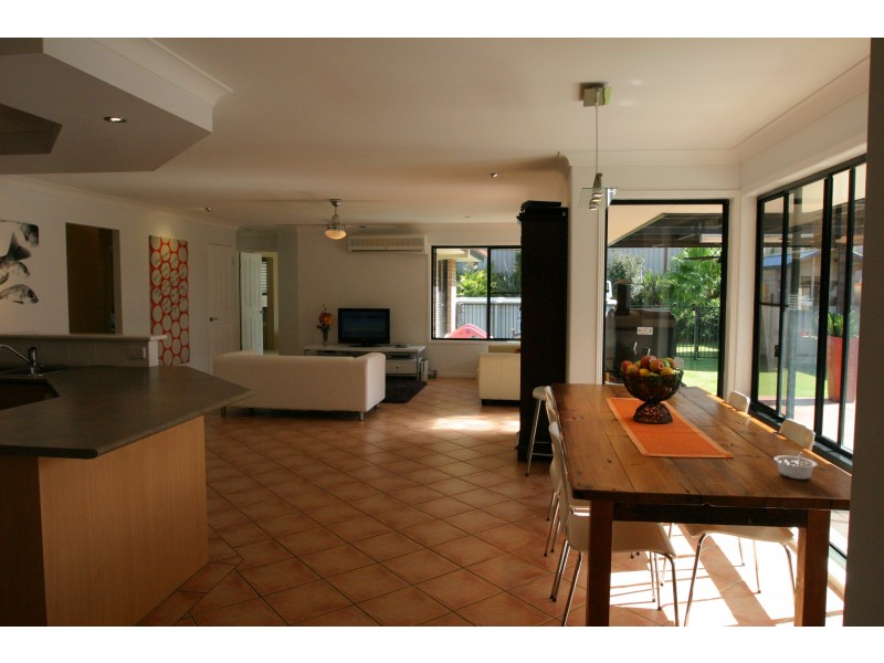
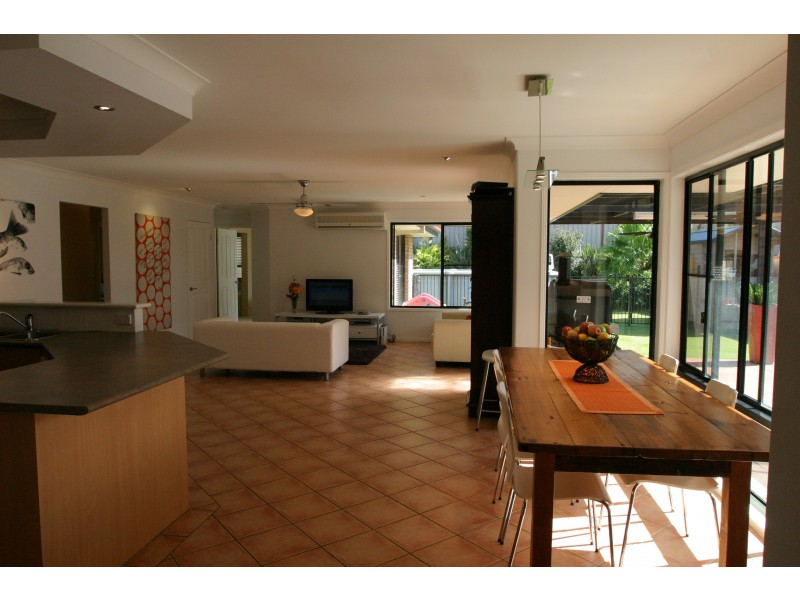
- legume (793, 465)
